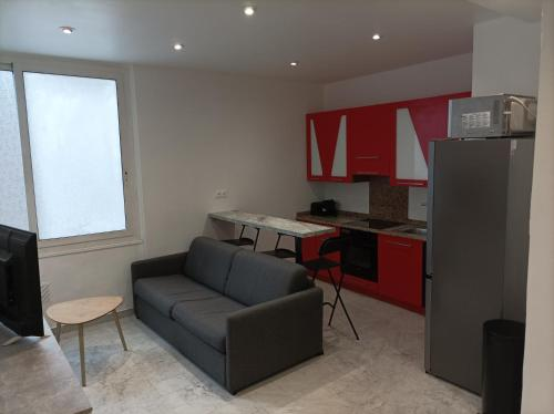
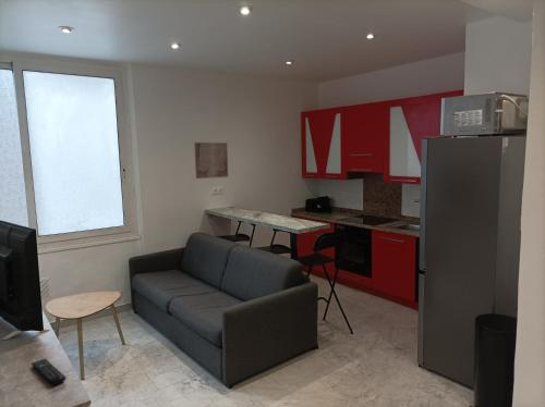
+ wall art (211, 160)
+ remote control (48, 371)
